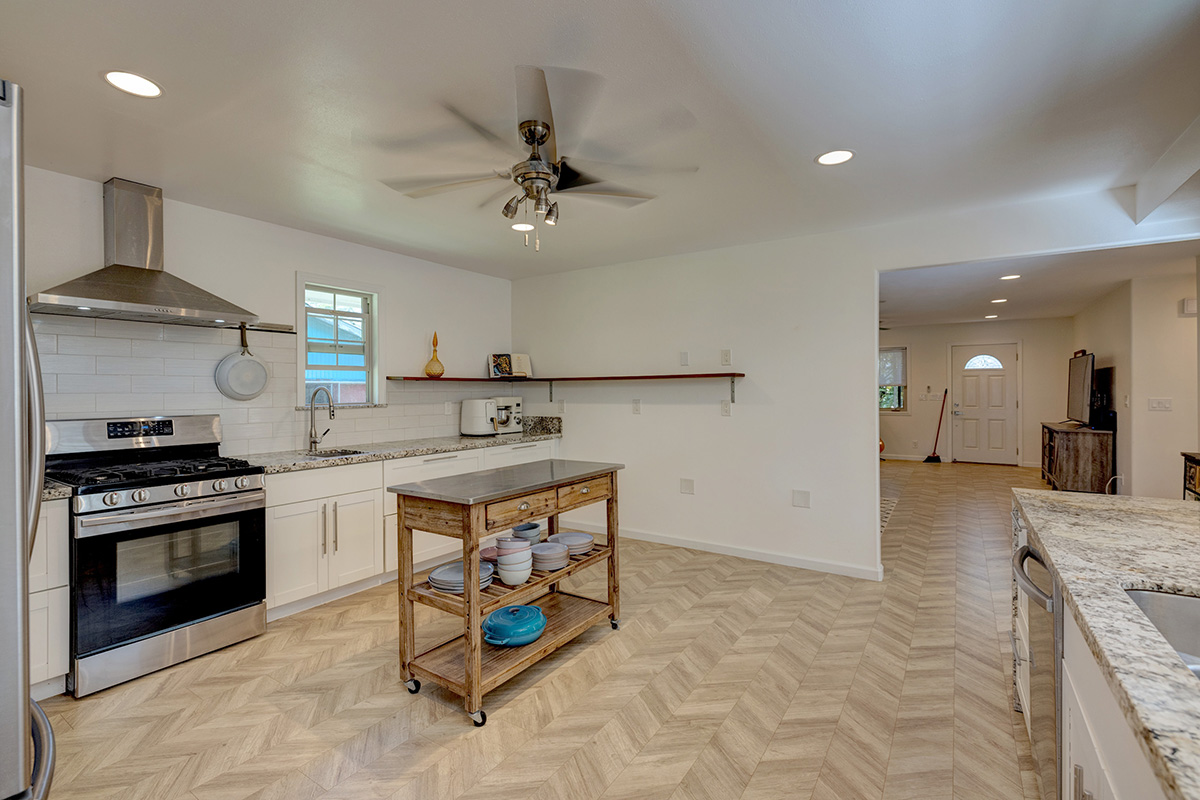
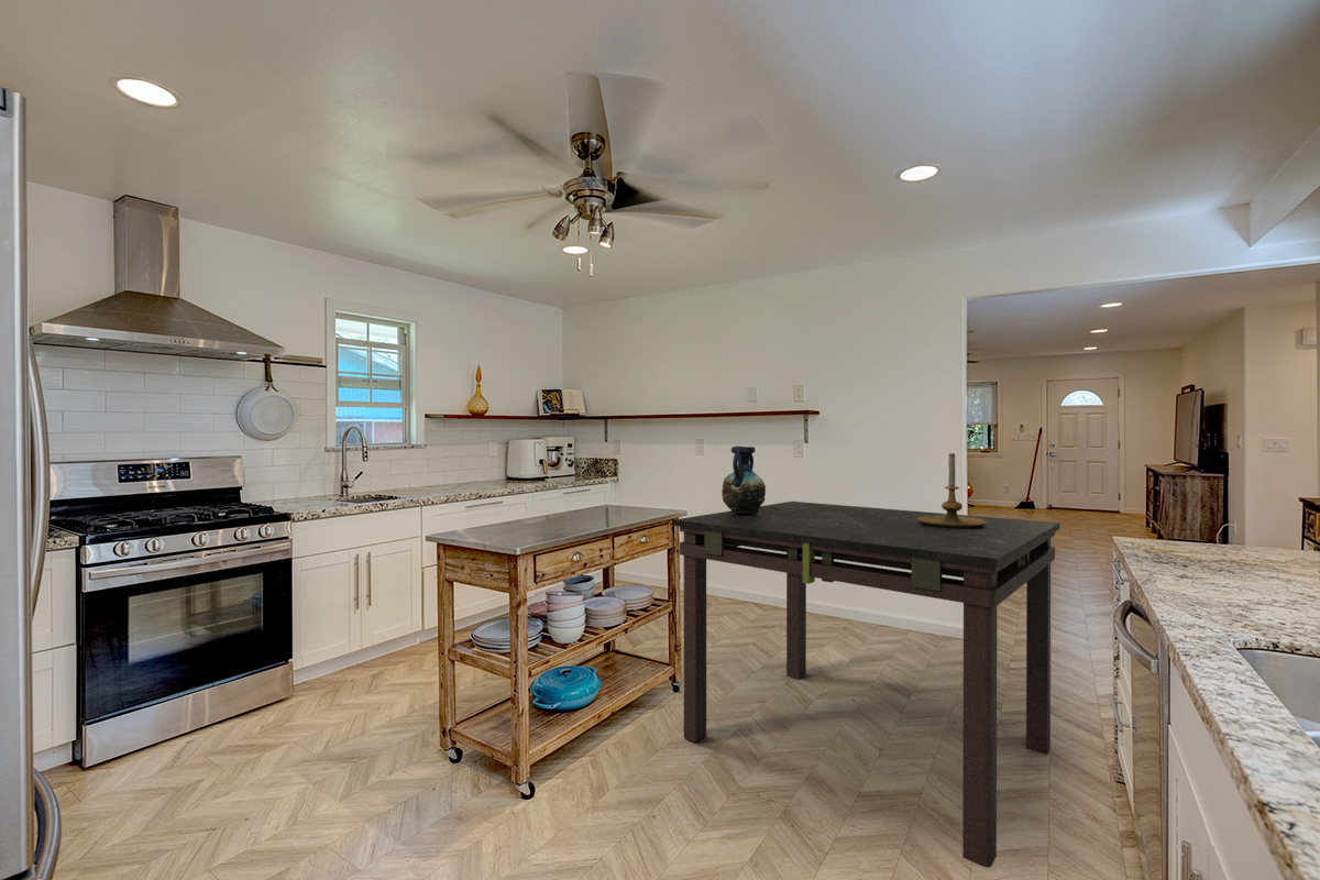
+ dining table (869, 586)
+ vase (744, 480)
+ candle holder (952, 487)
